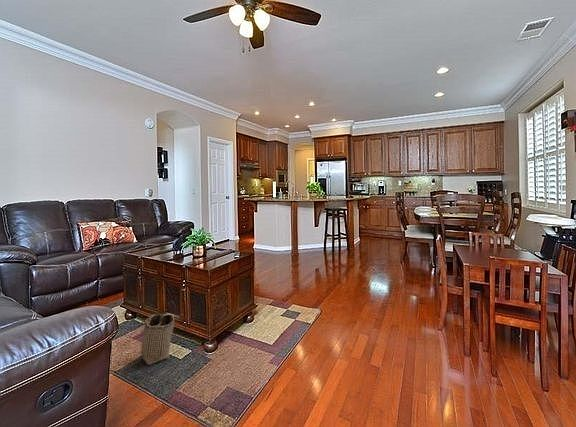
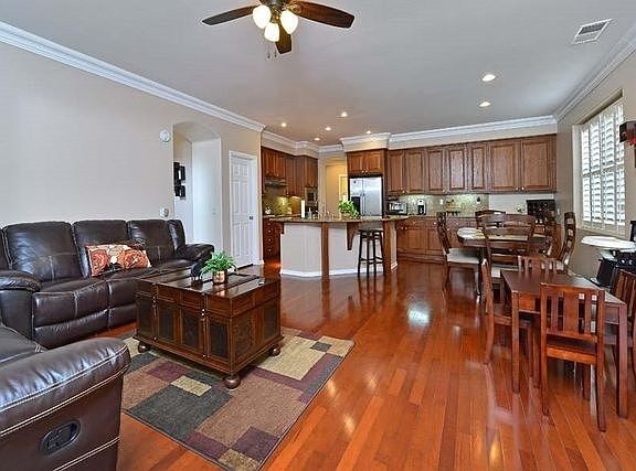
- basket (158, 335)
